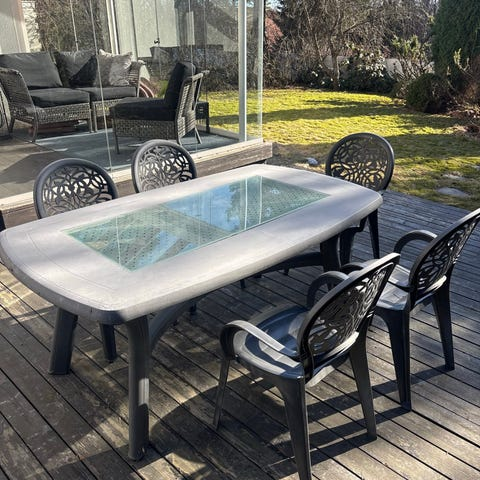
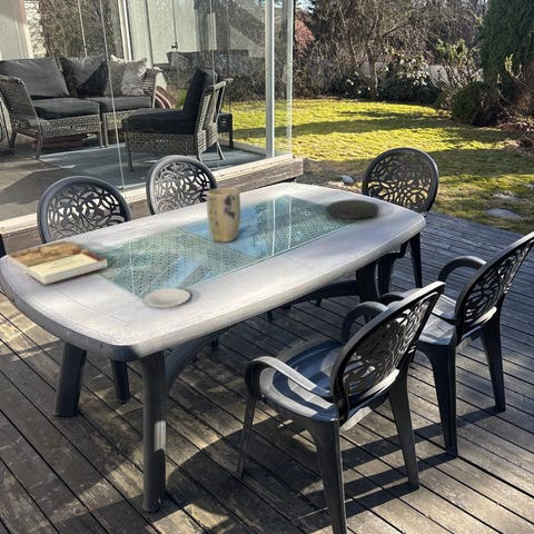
+ plant pot (224, 215)
+ plate (352, 208)
+ plate (164, 288)
+ book (56, 260)
